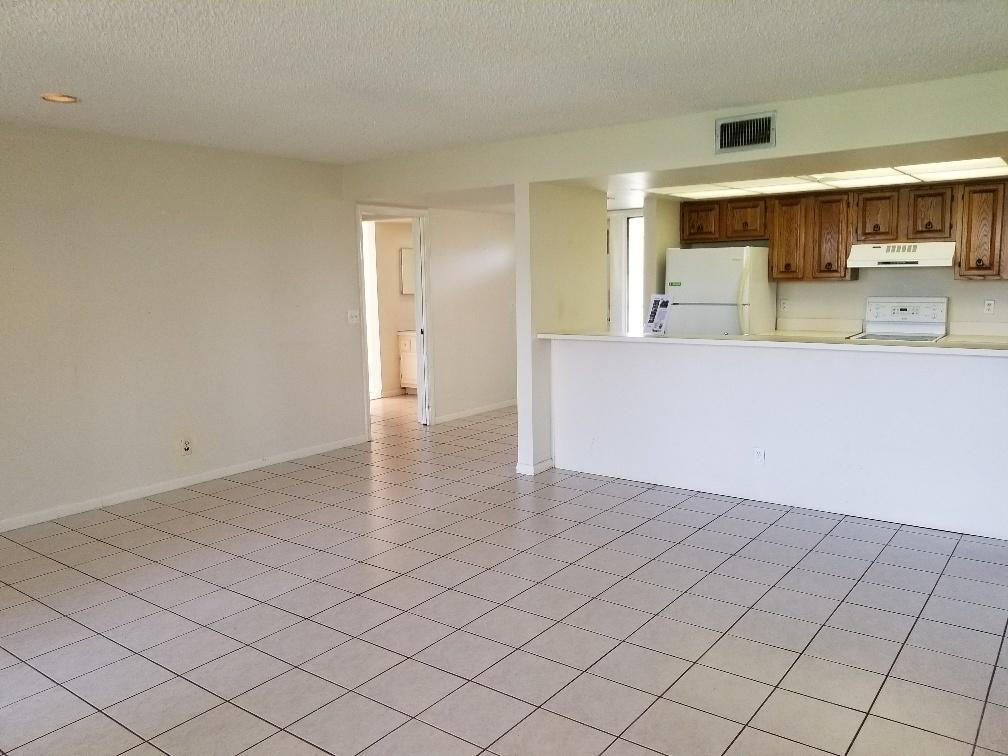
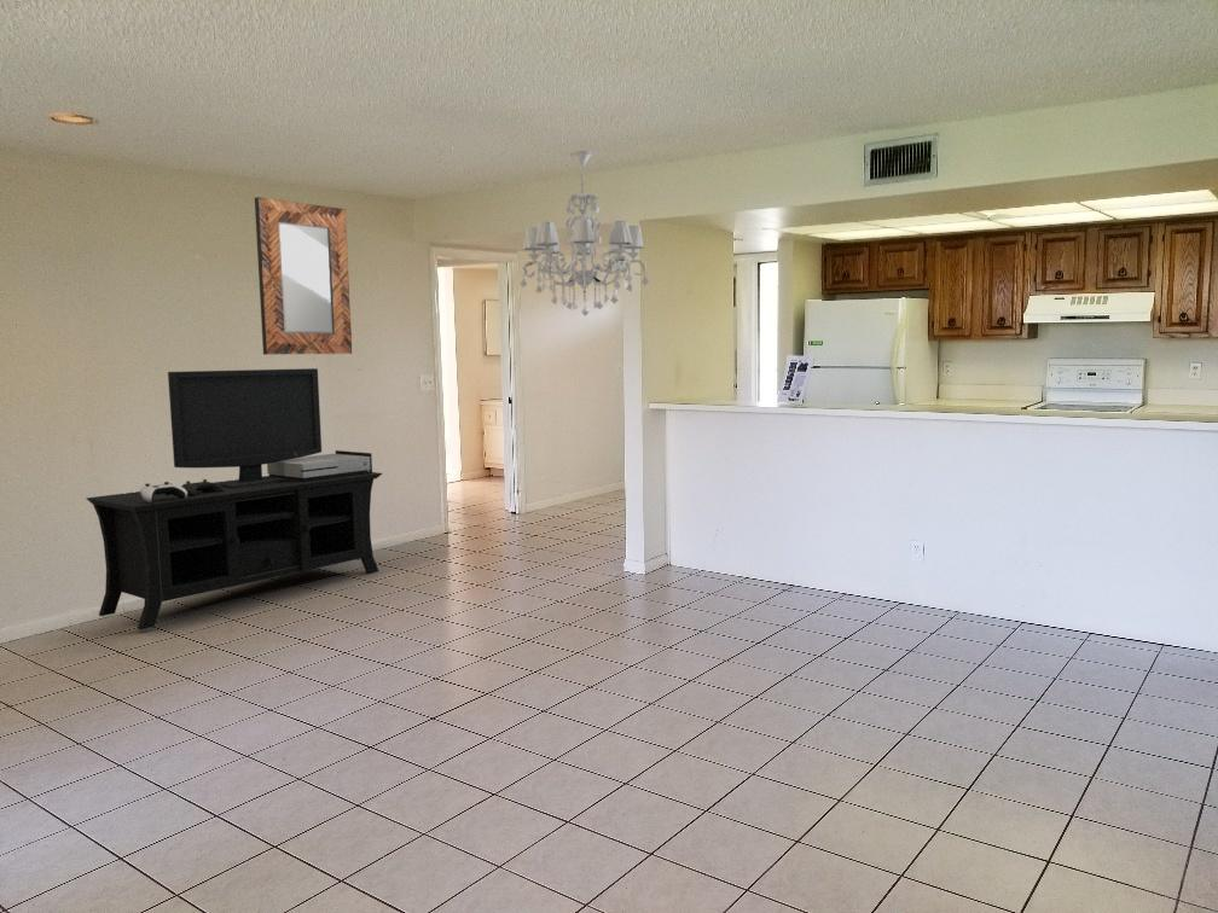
+ chandelier (582, 234)
+ home mirror (306, 279)
+ media console (245, 483)
